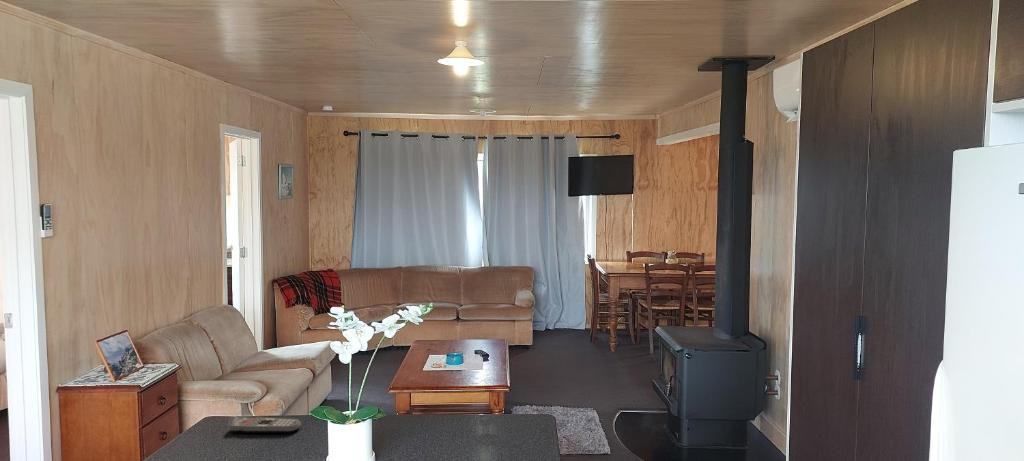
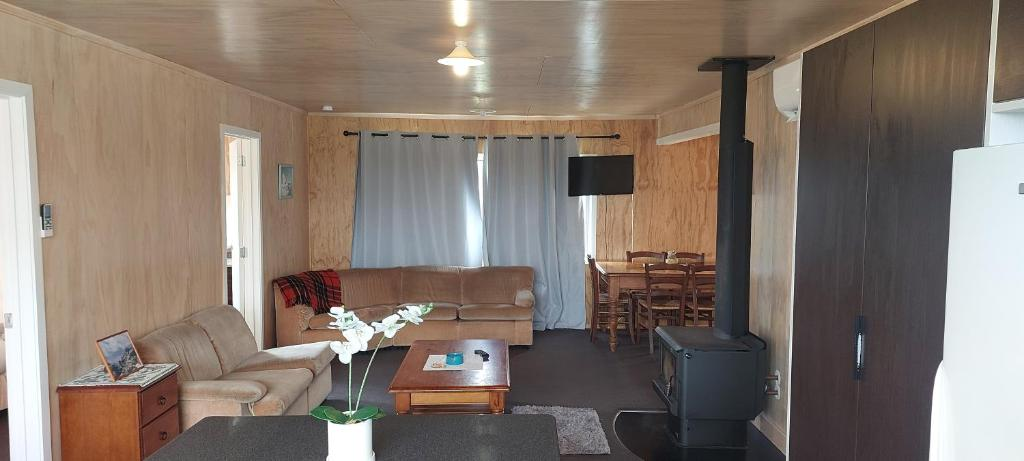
- remote control (266, 425)
